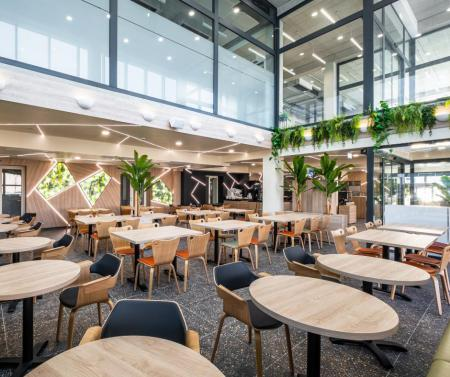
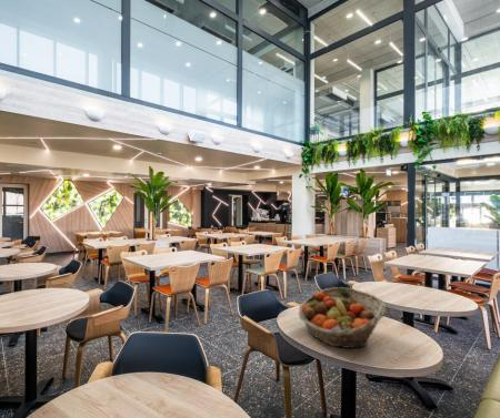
+ fruit basket (339, 314)
